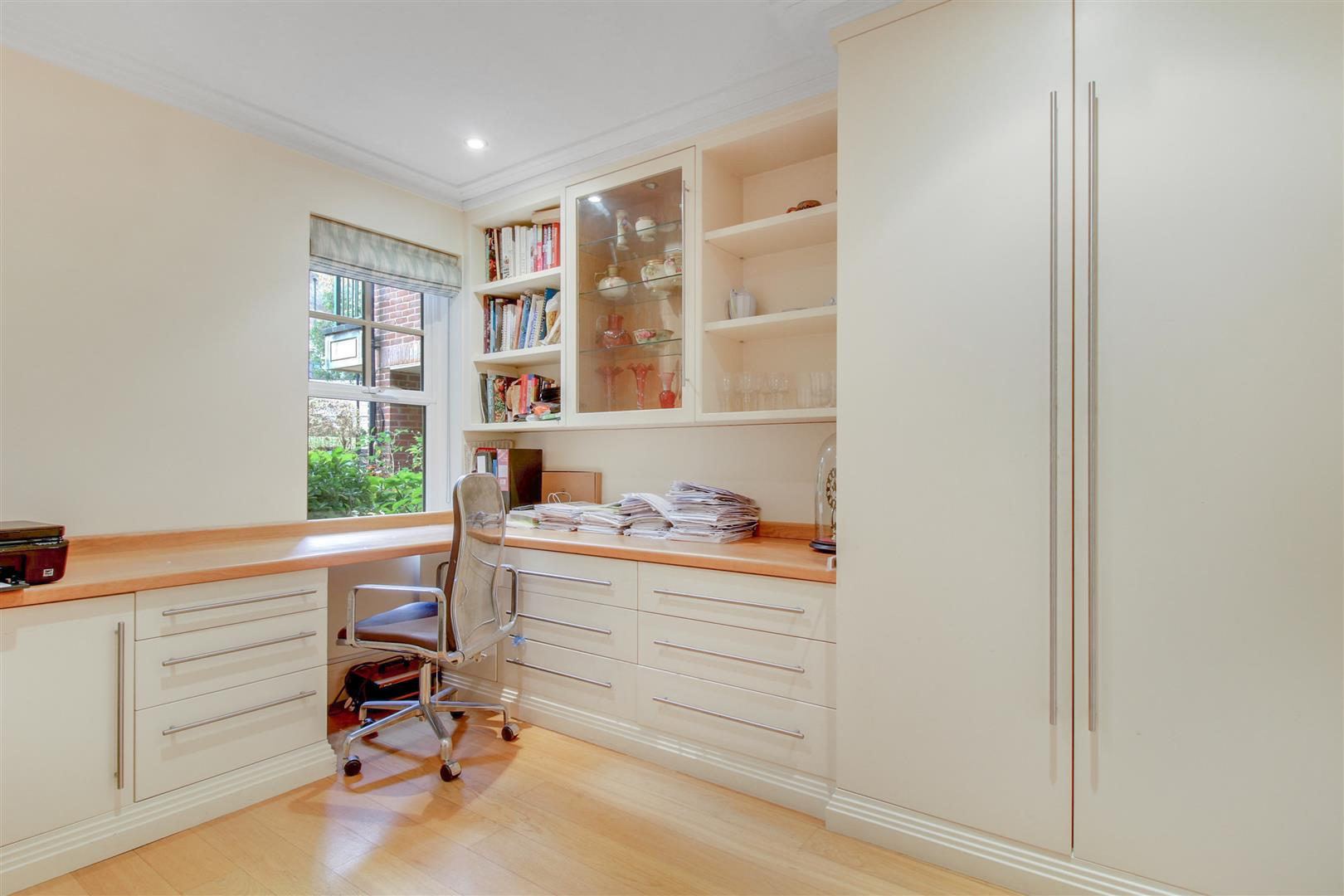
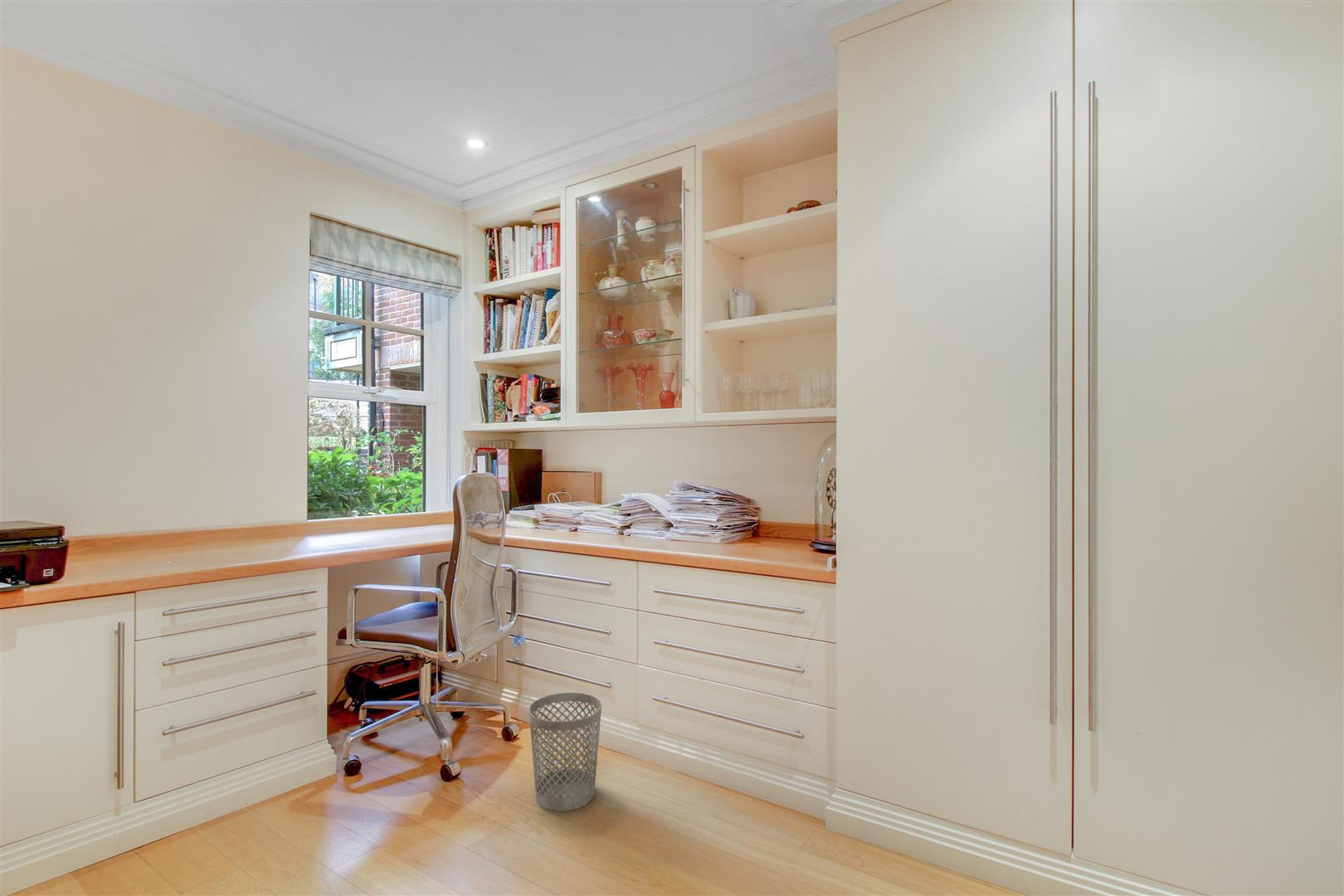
+ wastebasket (565, 750)
